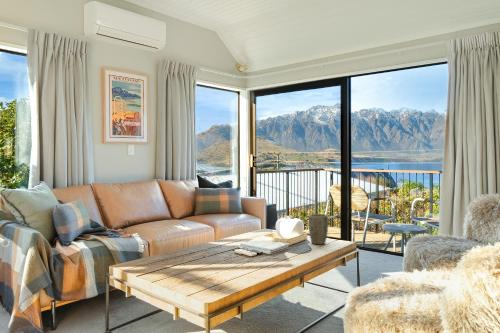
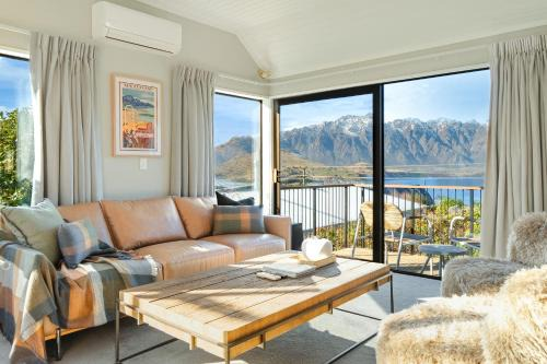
- plant pot (318, 229)
